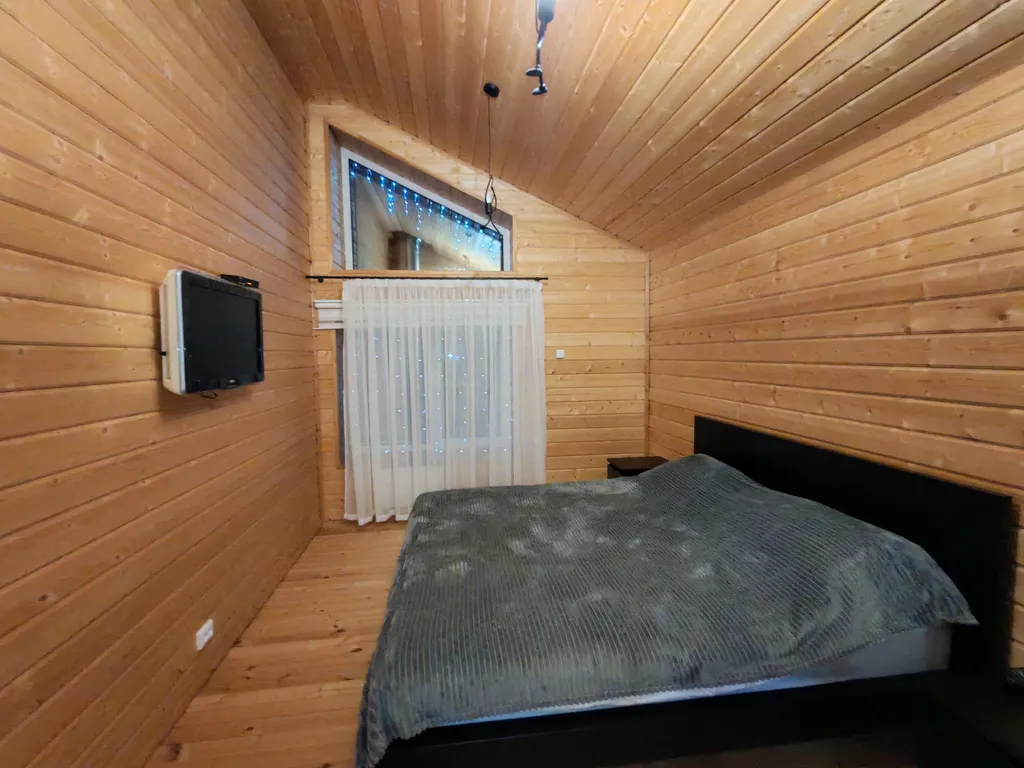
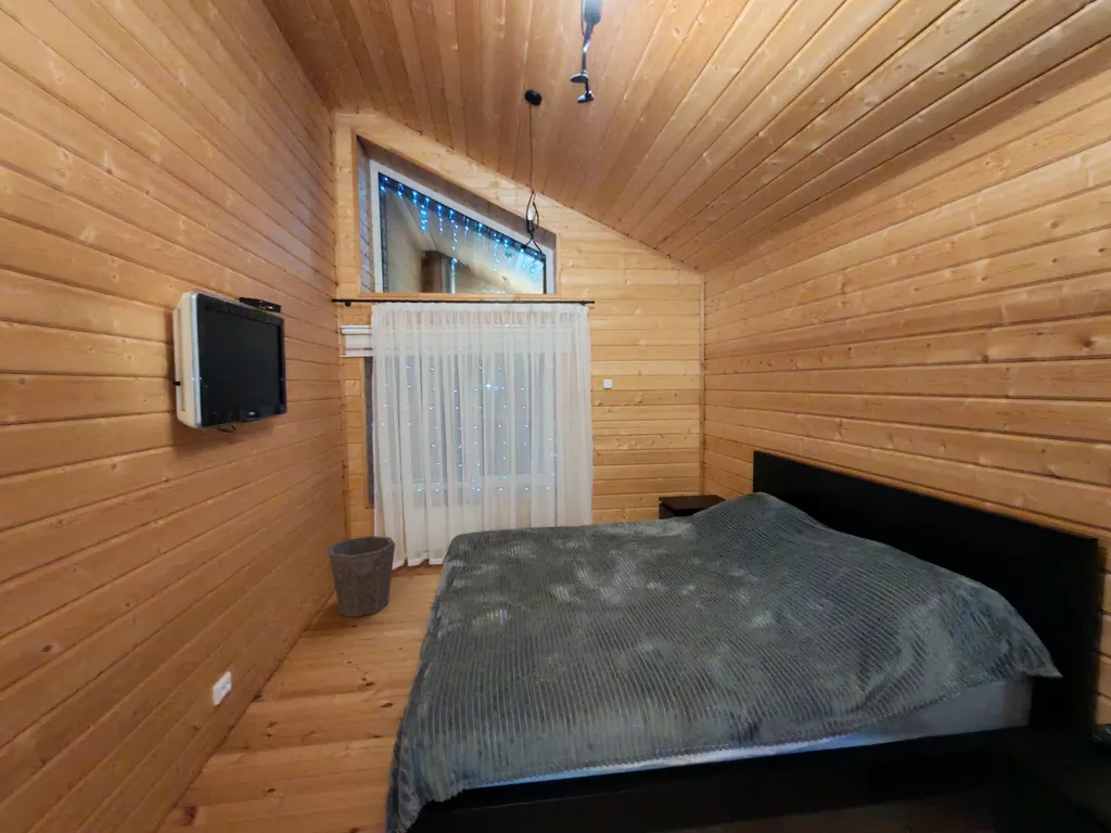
+ waste bin (362, 575)
